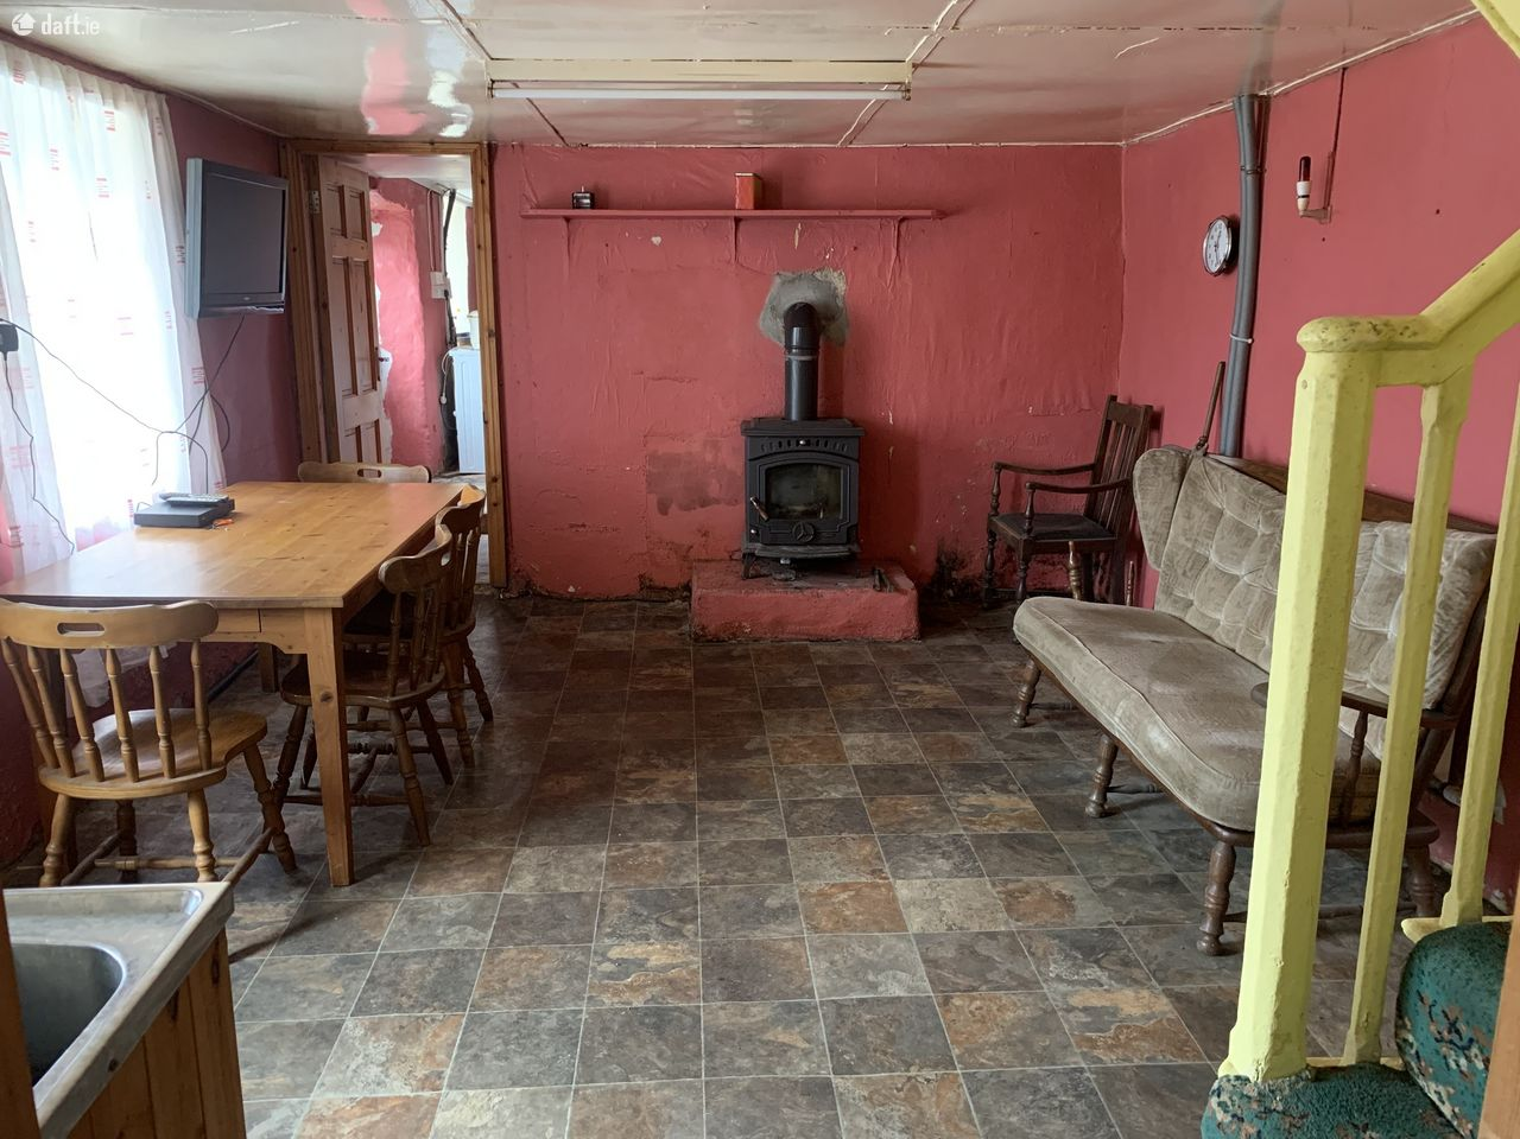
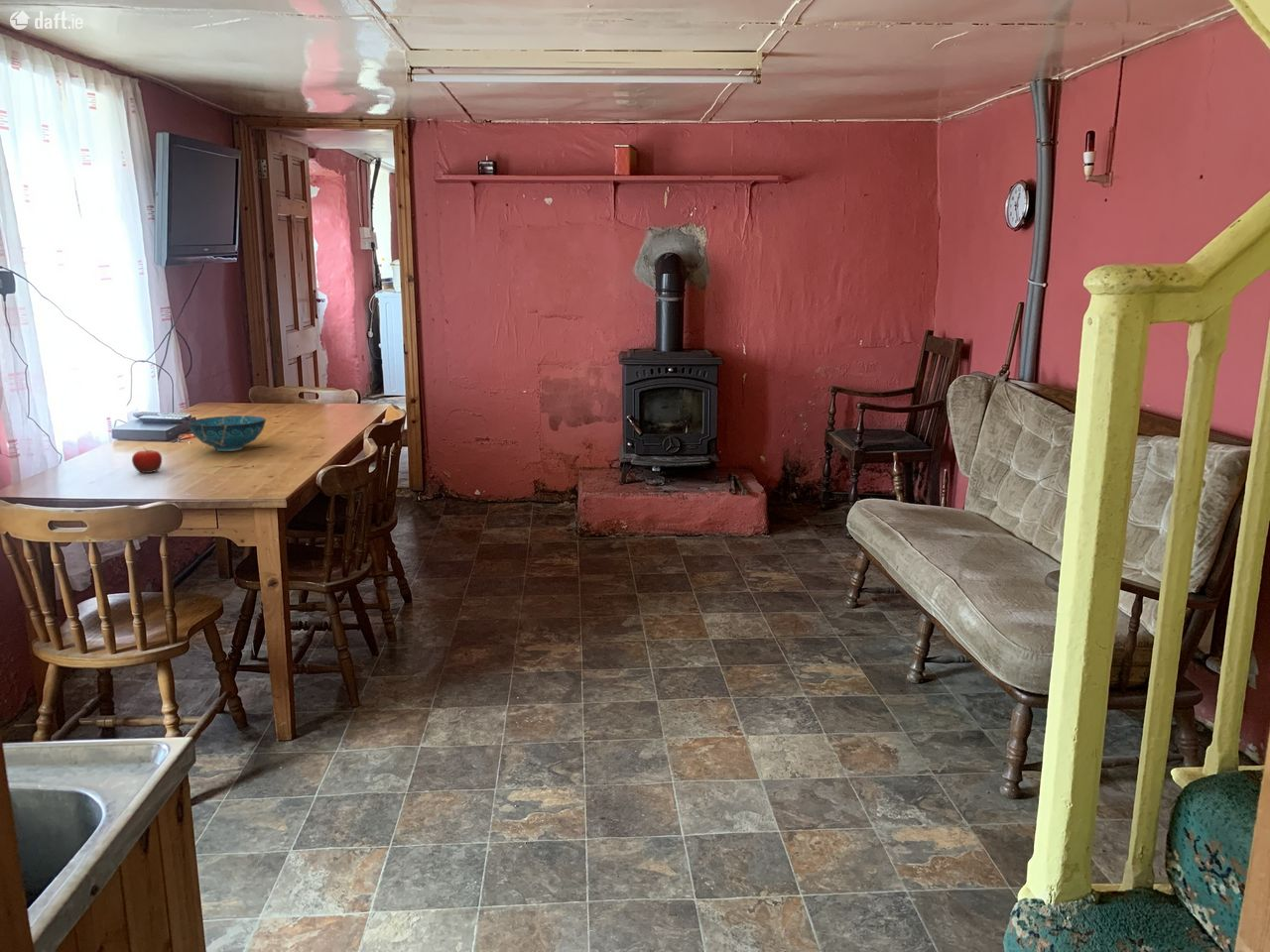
+ fruit (147, 459)
+ decorative bowl (228, 434)
